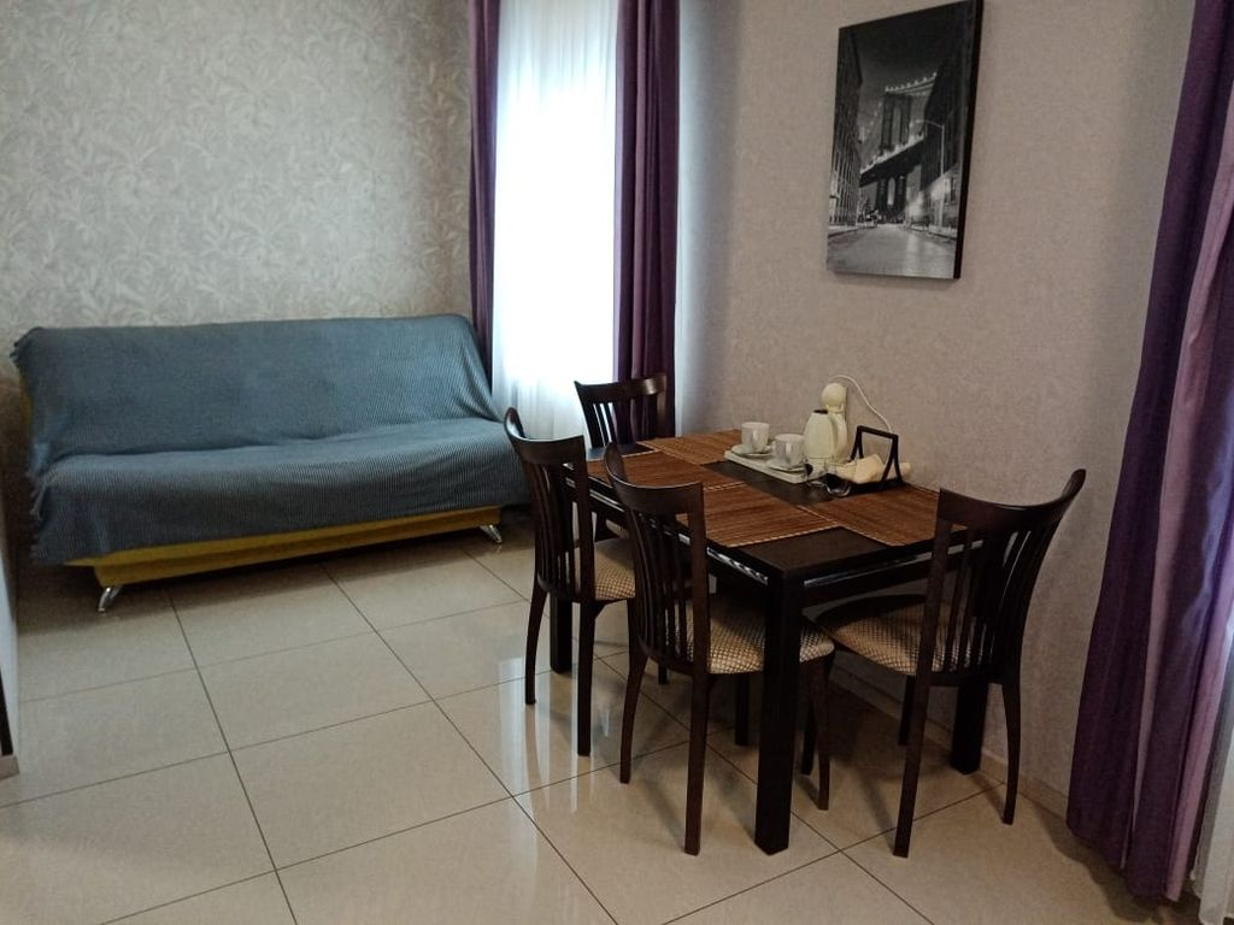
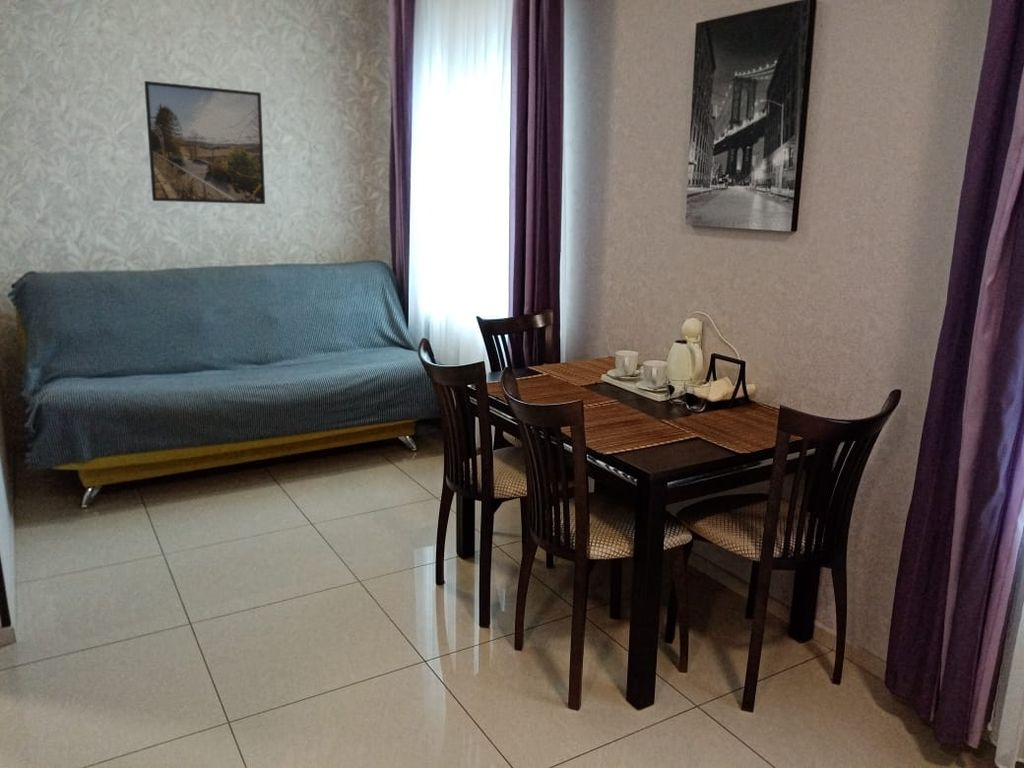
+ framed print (207, 145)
